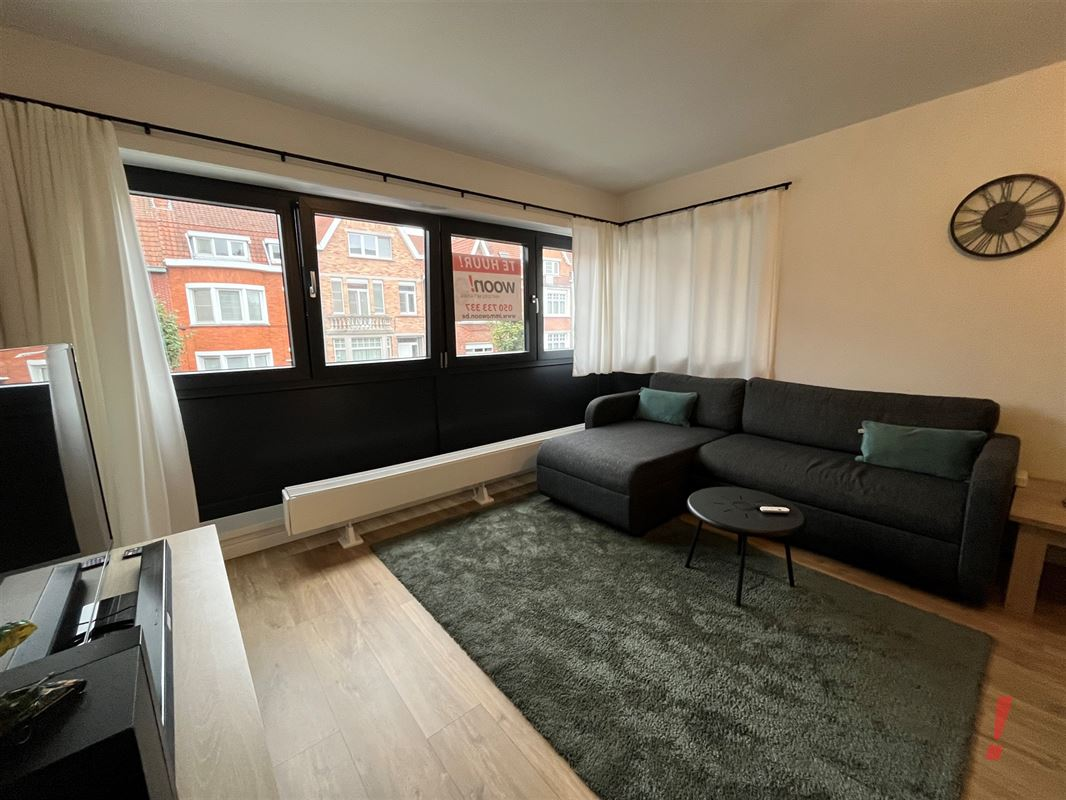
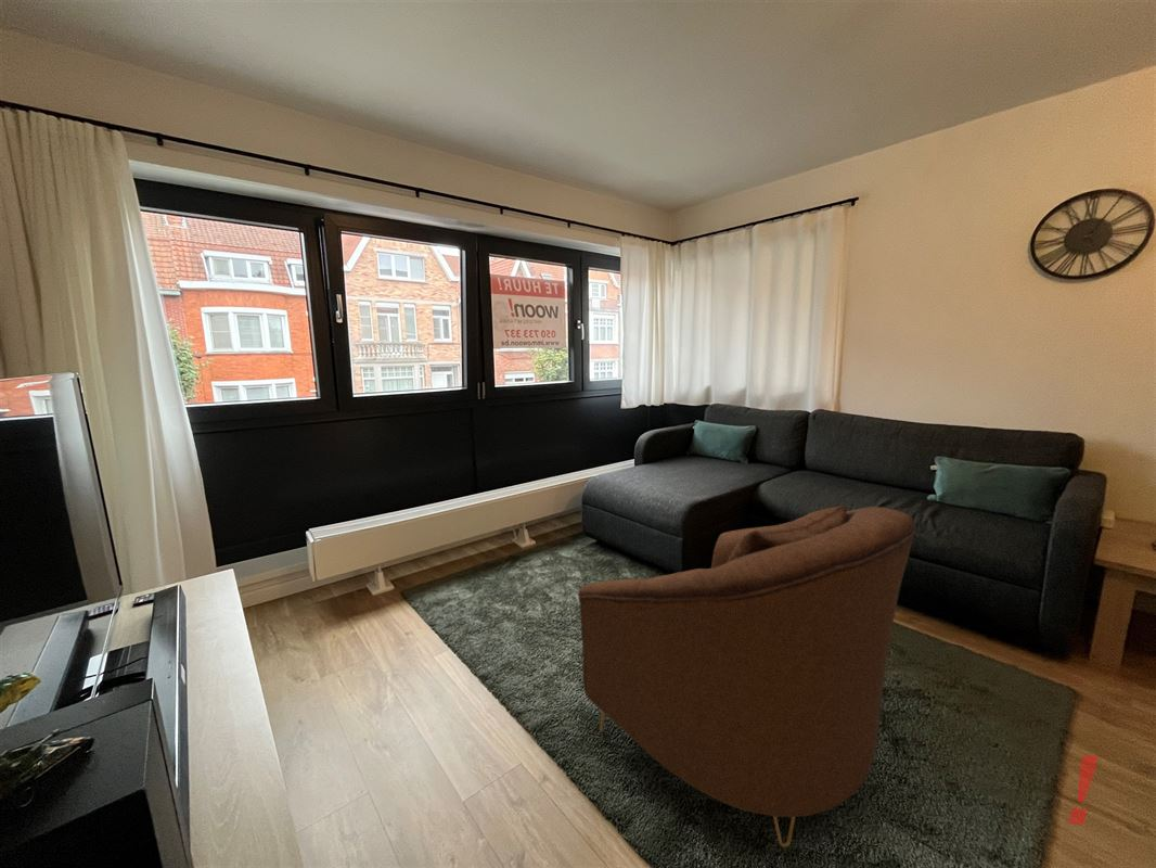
+ armchair (744, 623)
